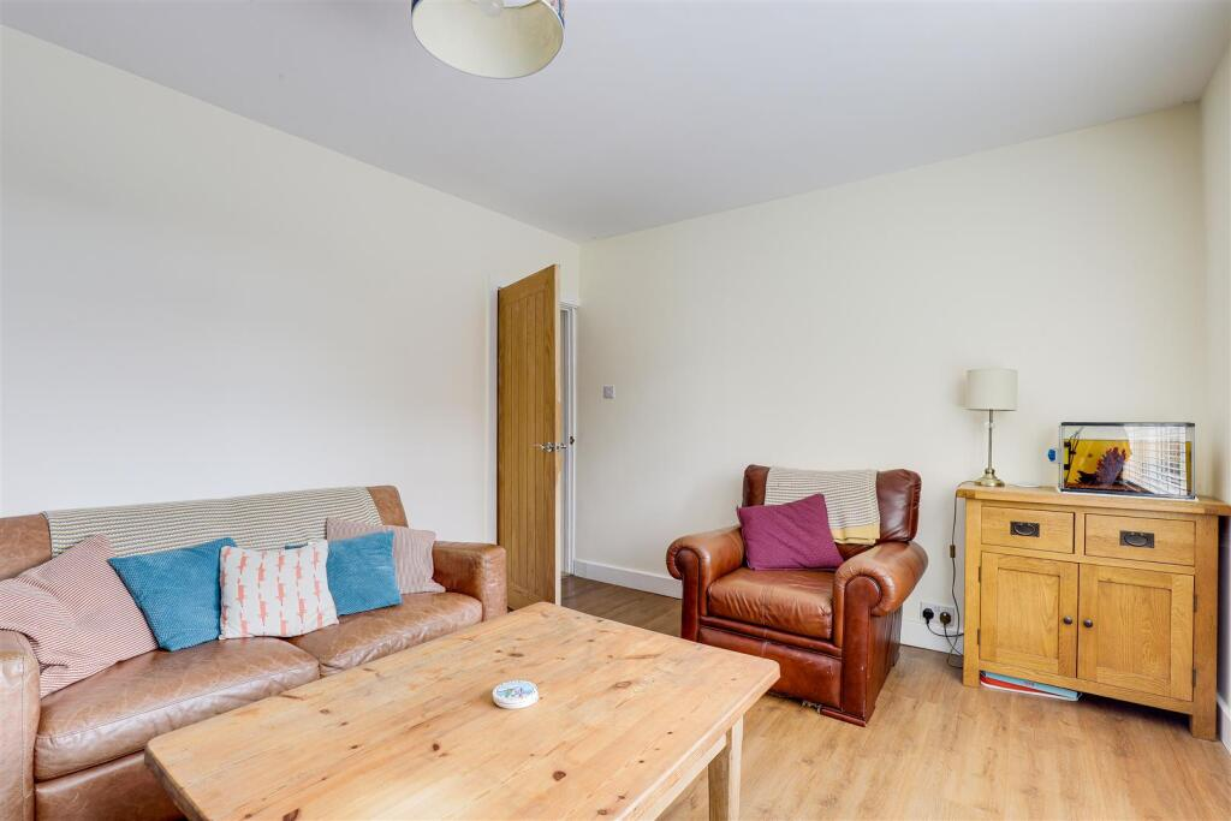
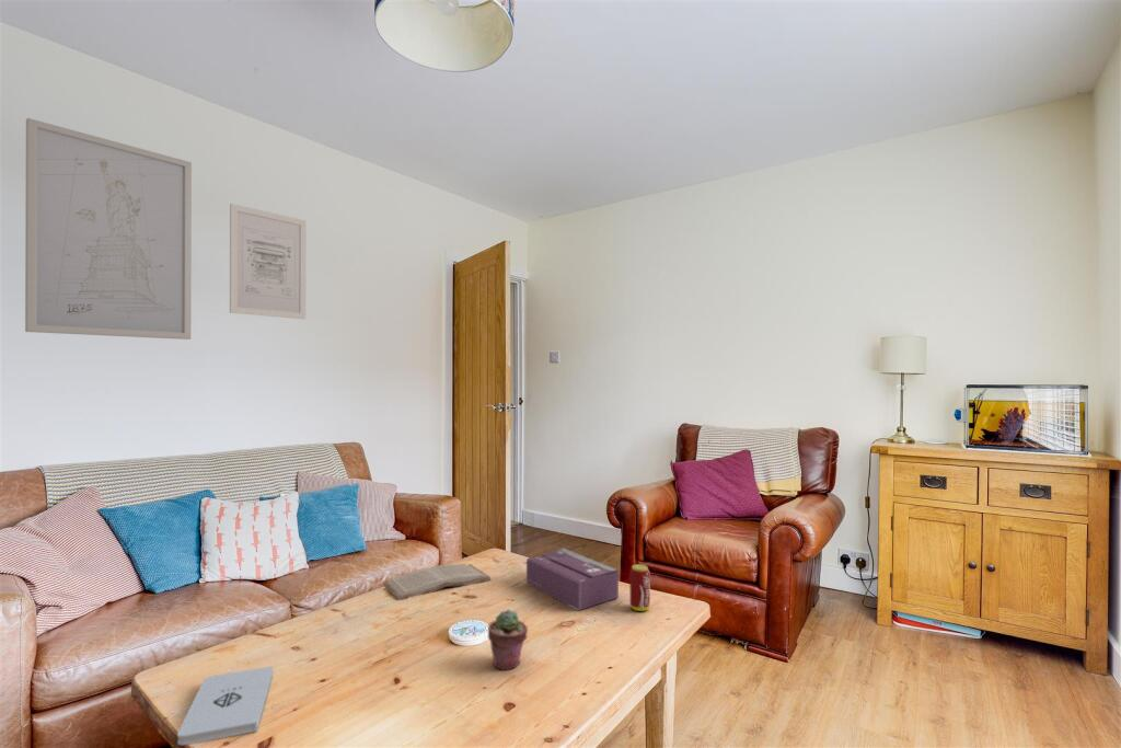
+ wall art (115, 239)
+ tissue box (570, 576)
+ book (437, 577)
+ notepad (229, 702)
+ potted succulent (507, 636)
+ wall art (269, 264)
+ beverage can (639, 587)
